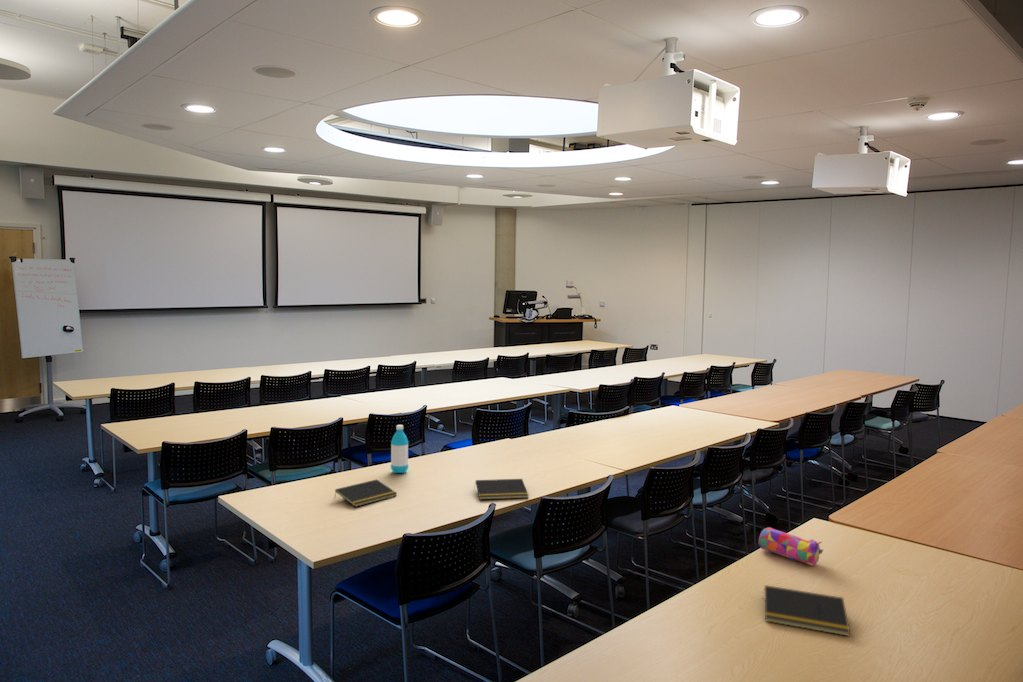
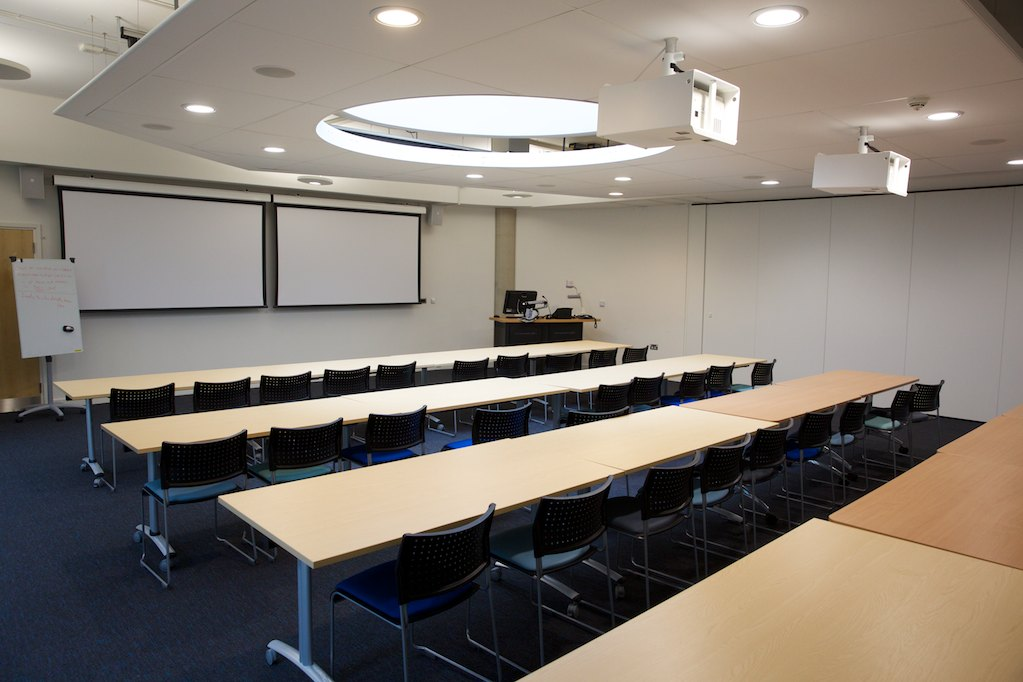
- notepad (804, 609)
- notepad (366, 492)
- pencil case (790, 545)
- water bottle (399, 448)
- notepad (501, 488)
